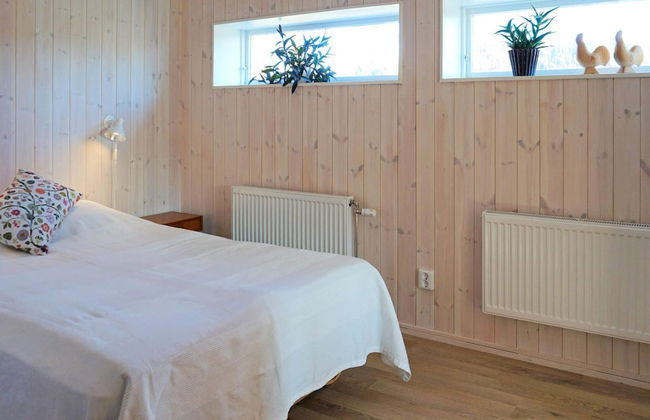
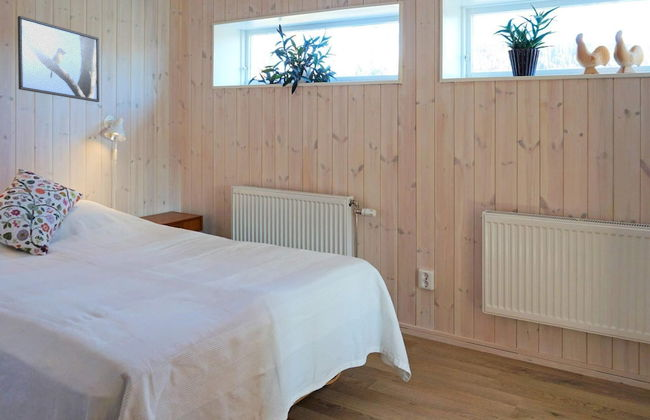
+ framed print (61, 61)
